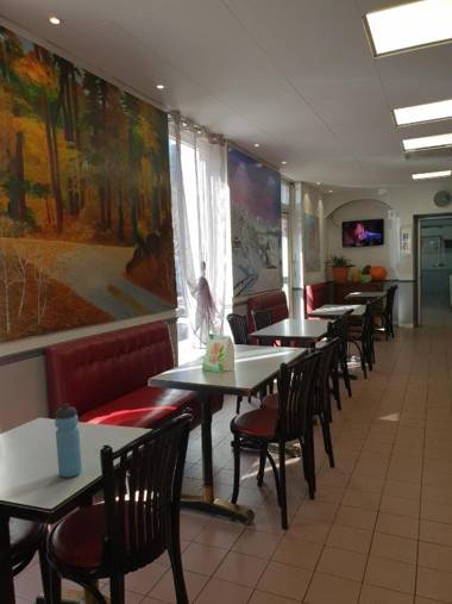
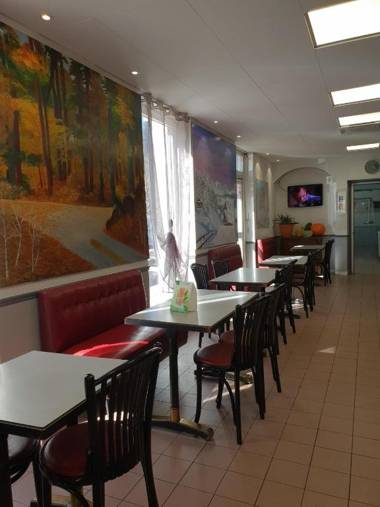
- water bottle (68, 438)
